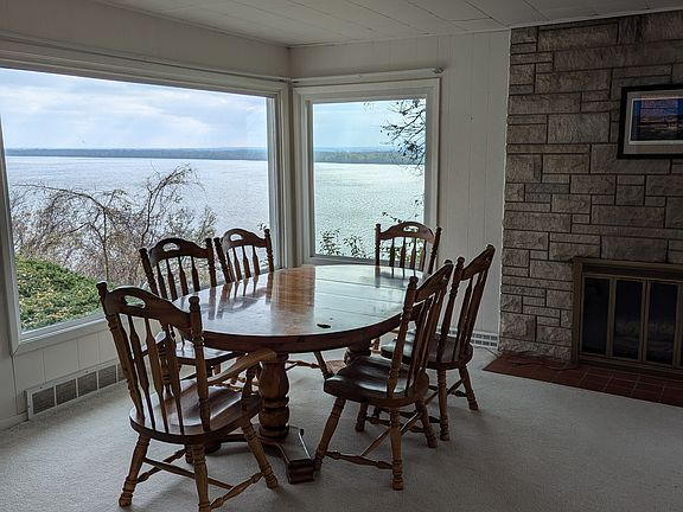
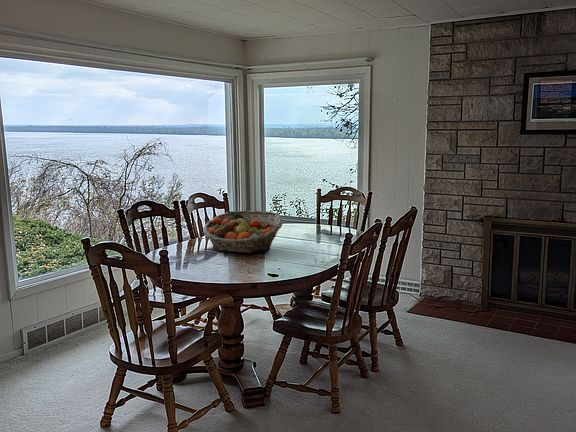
+ fruit basket (243, 230)
